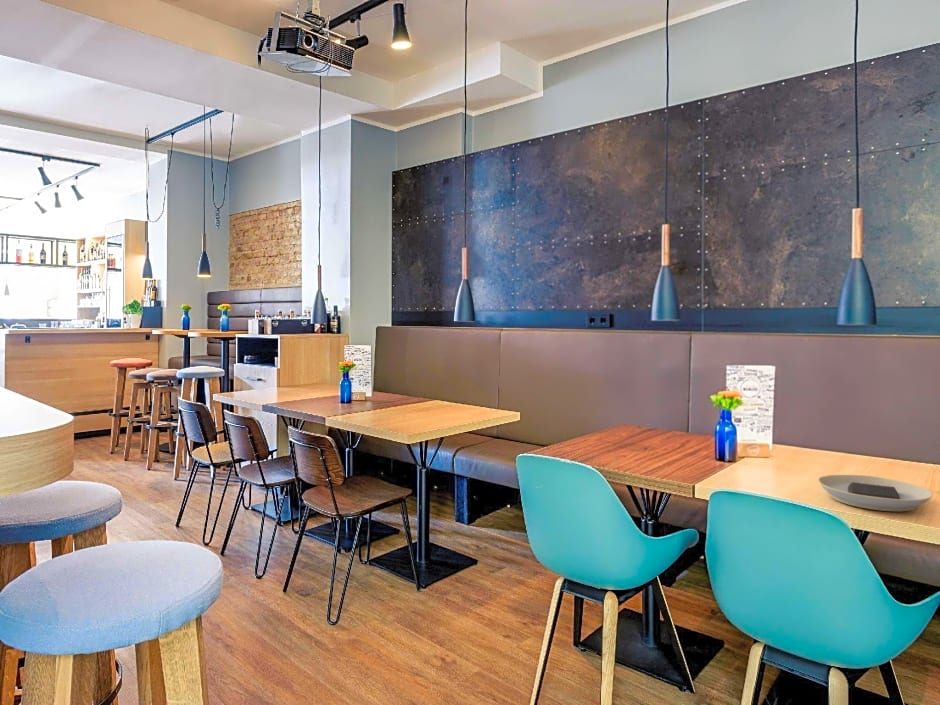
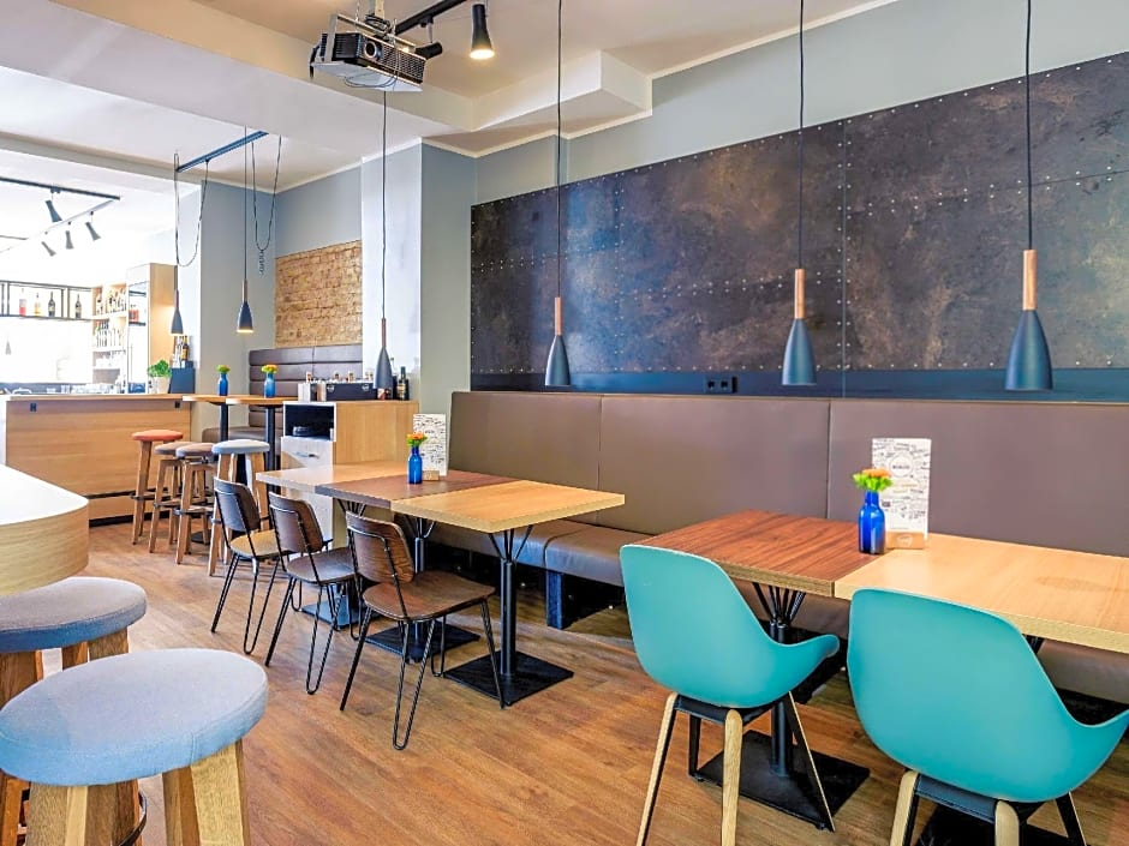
- plate (872, 493)
